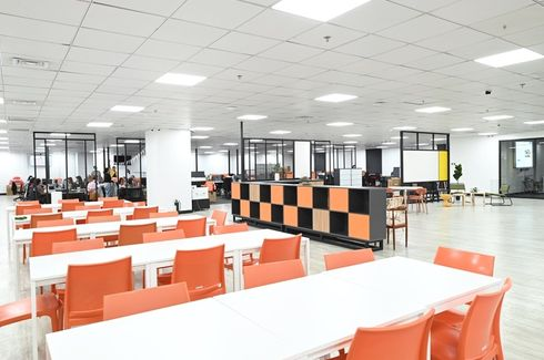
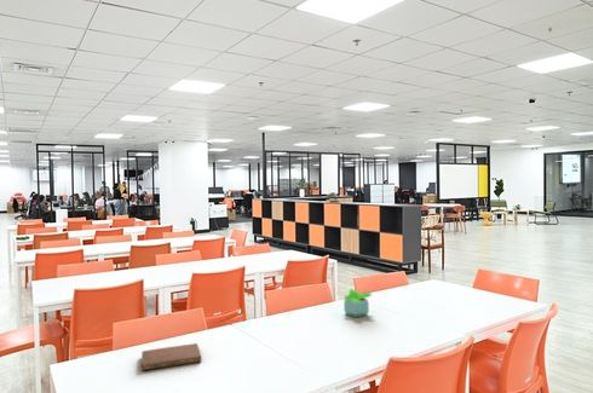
+ notebook (171, 356)
+ potted plant (357, 302)
